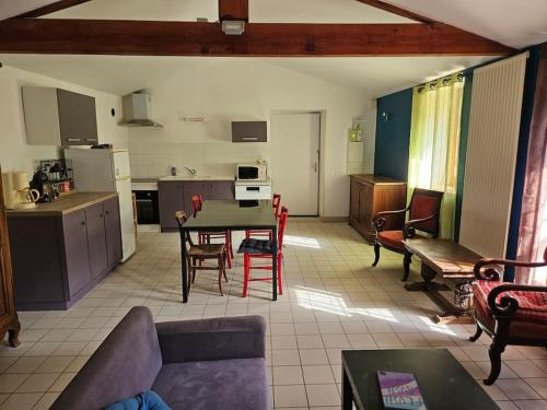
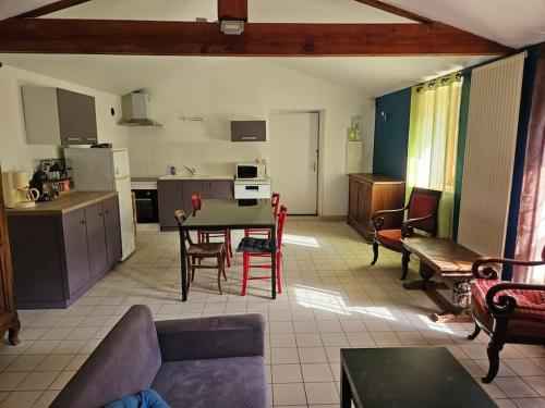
- video game case (400, 389)
